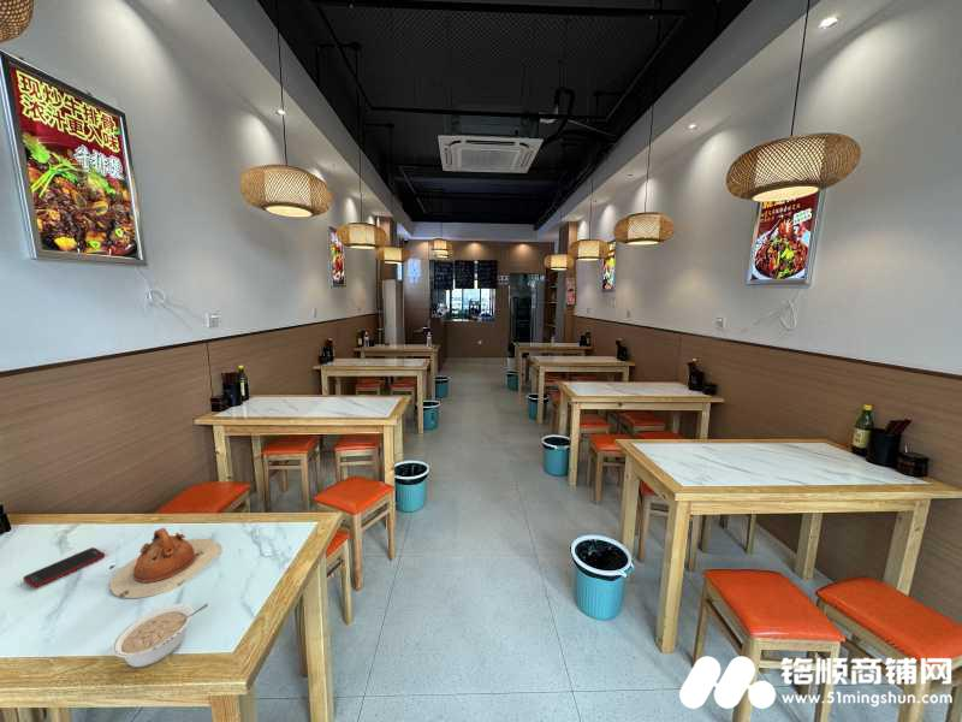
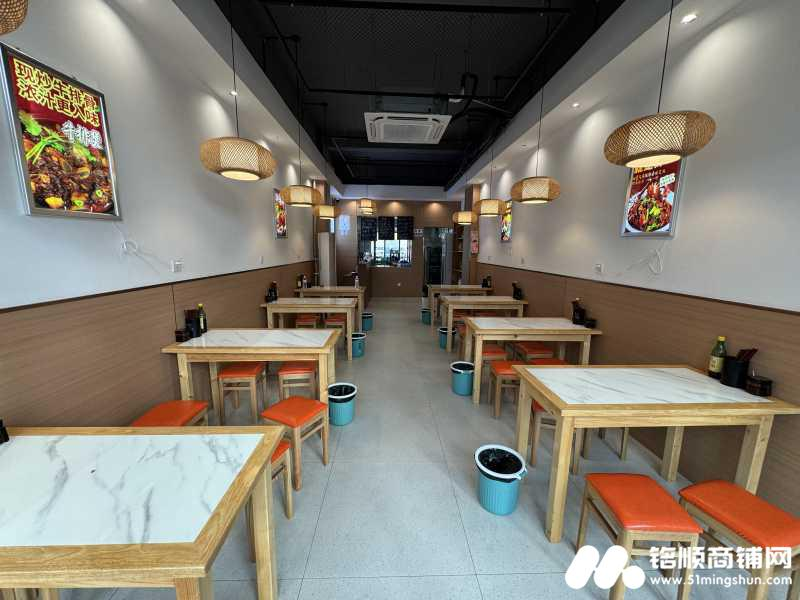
- cell phone (65, 566)
- teapot (167, 548)
- legume (159, 633)
